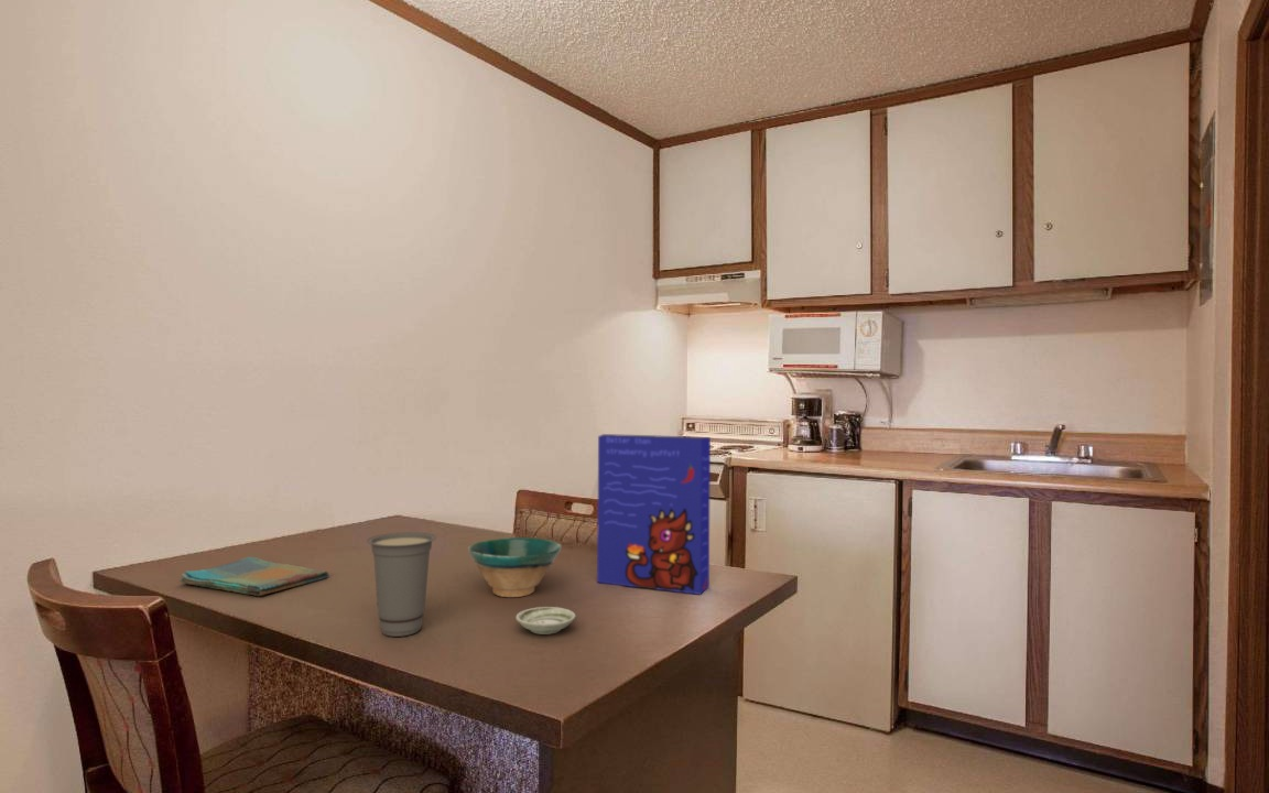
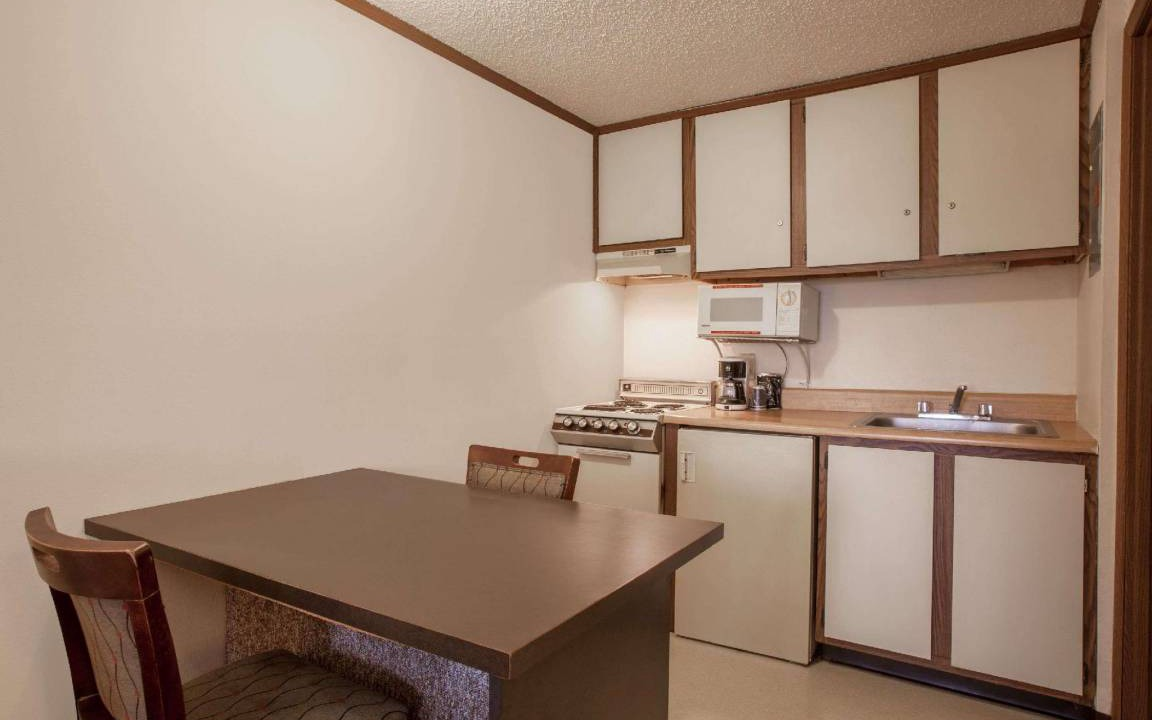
- bowl (514, 568)
- cup (401, 584)
- dish towel (256, 575)
- cereal box (652, 510)
- saucer (545, 621)
